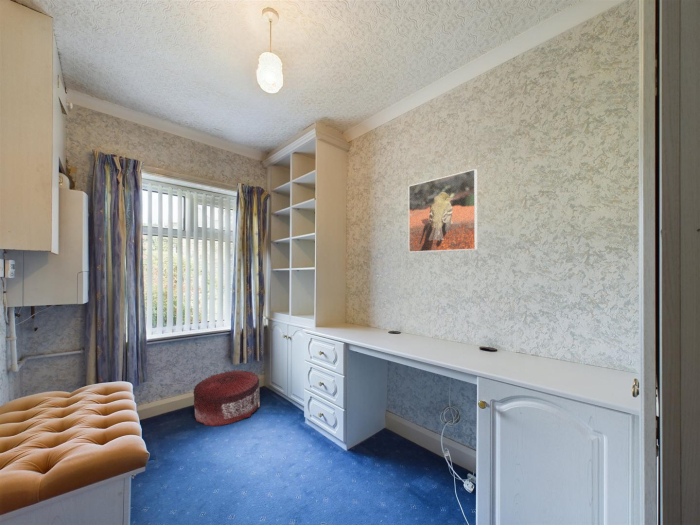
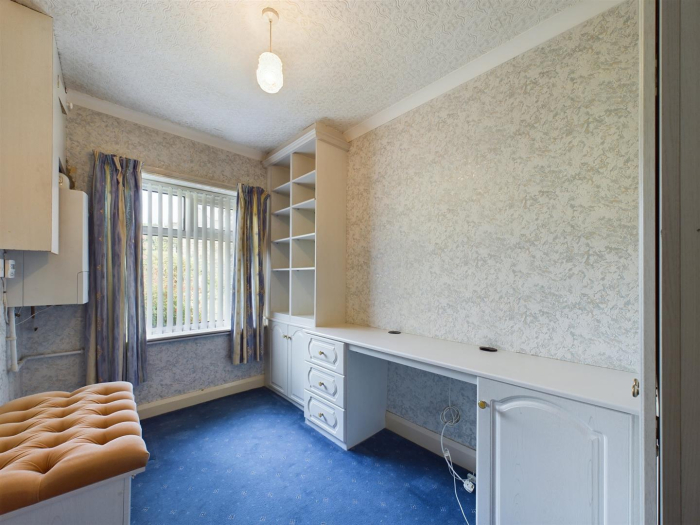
- pouf (228, 393)
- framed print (439, 214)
